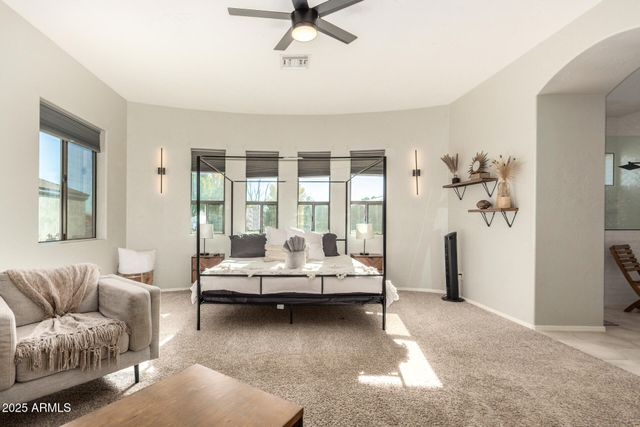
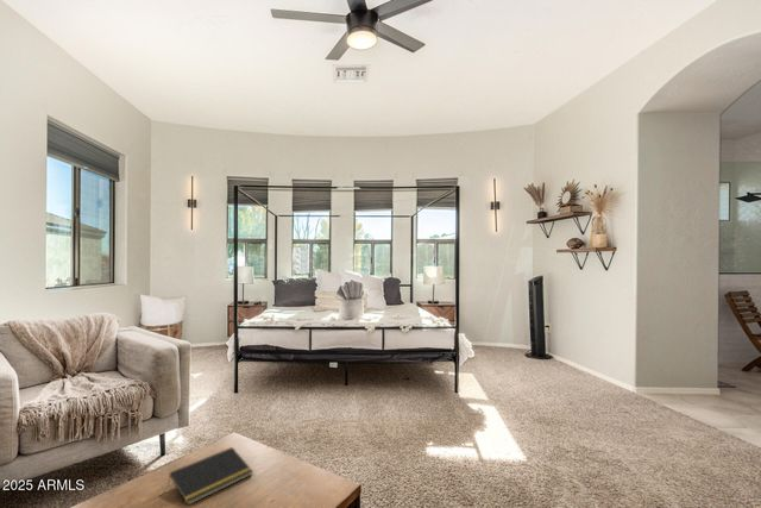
+ notepad (212, 472)
